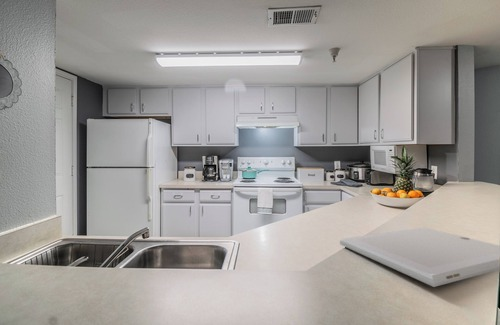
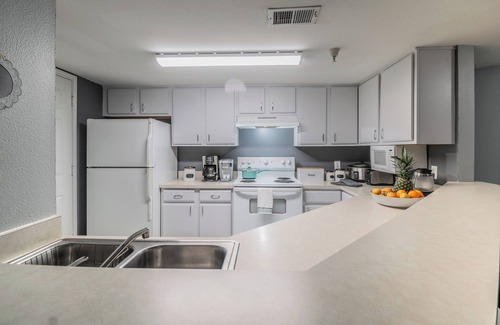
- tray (427, 248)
